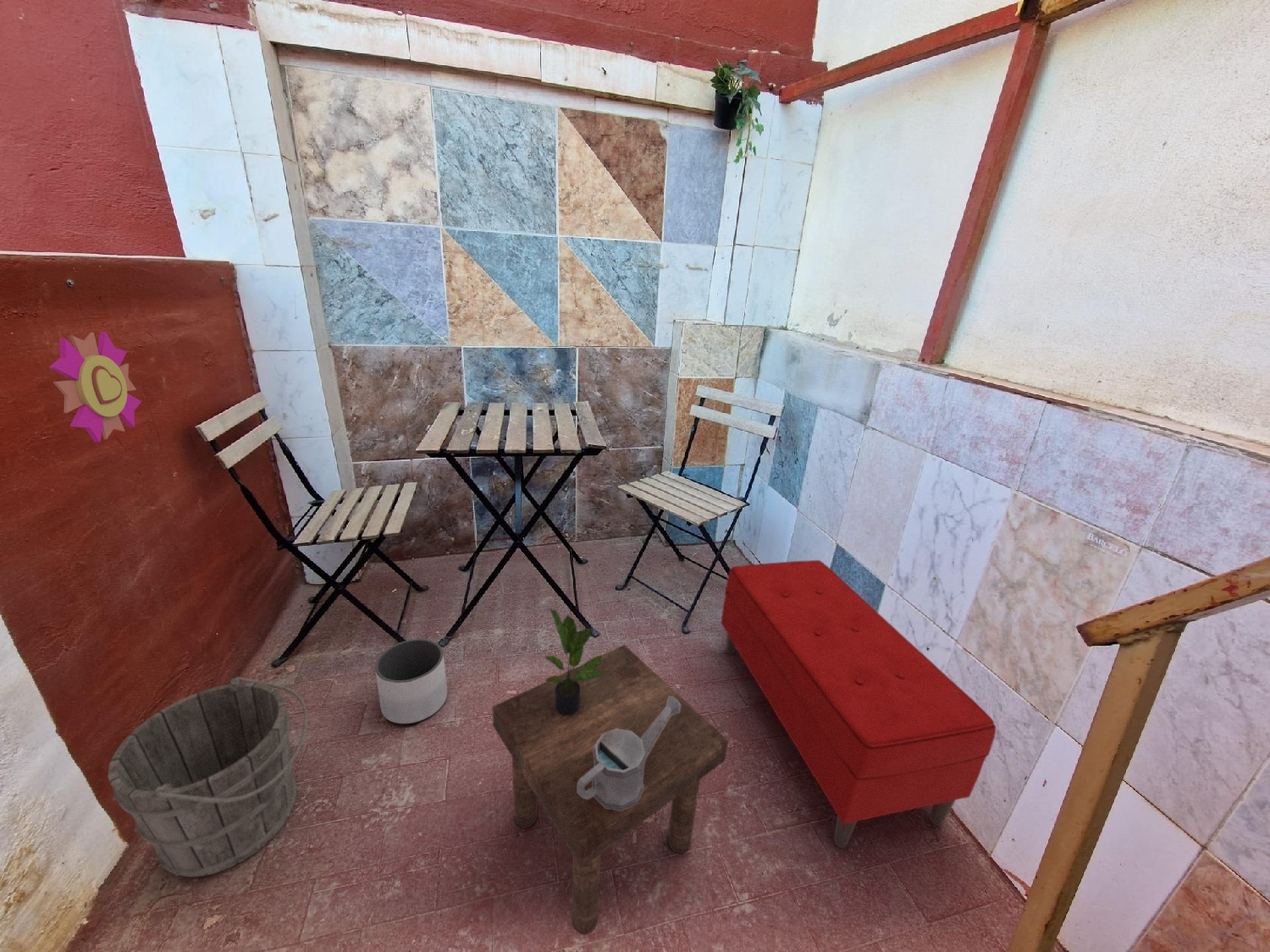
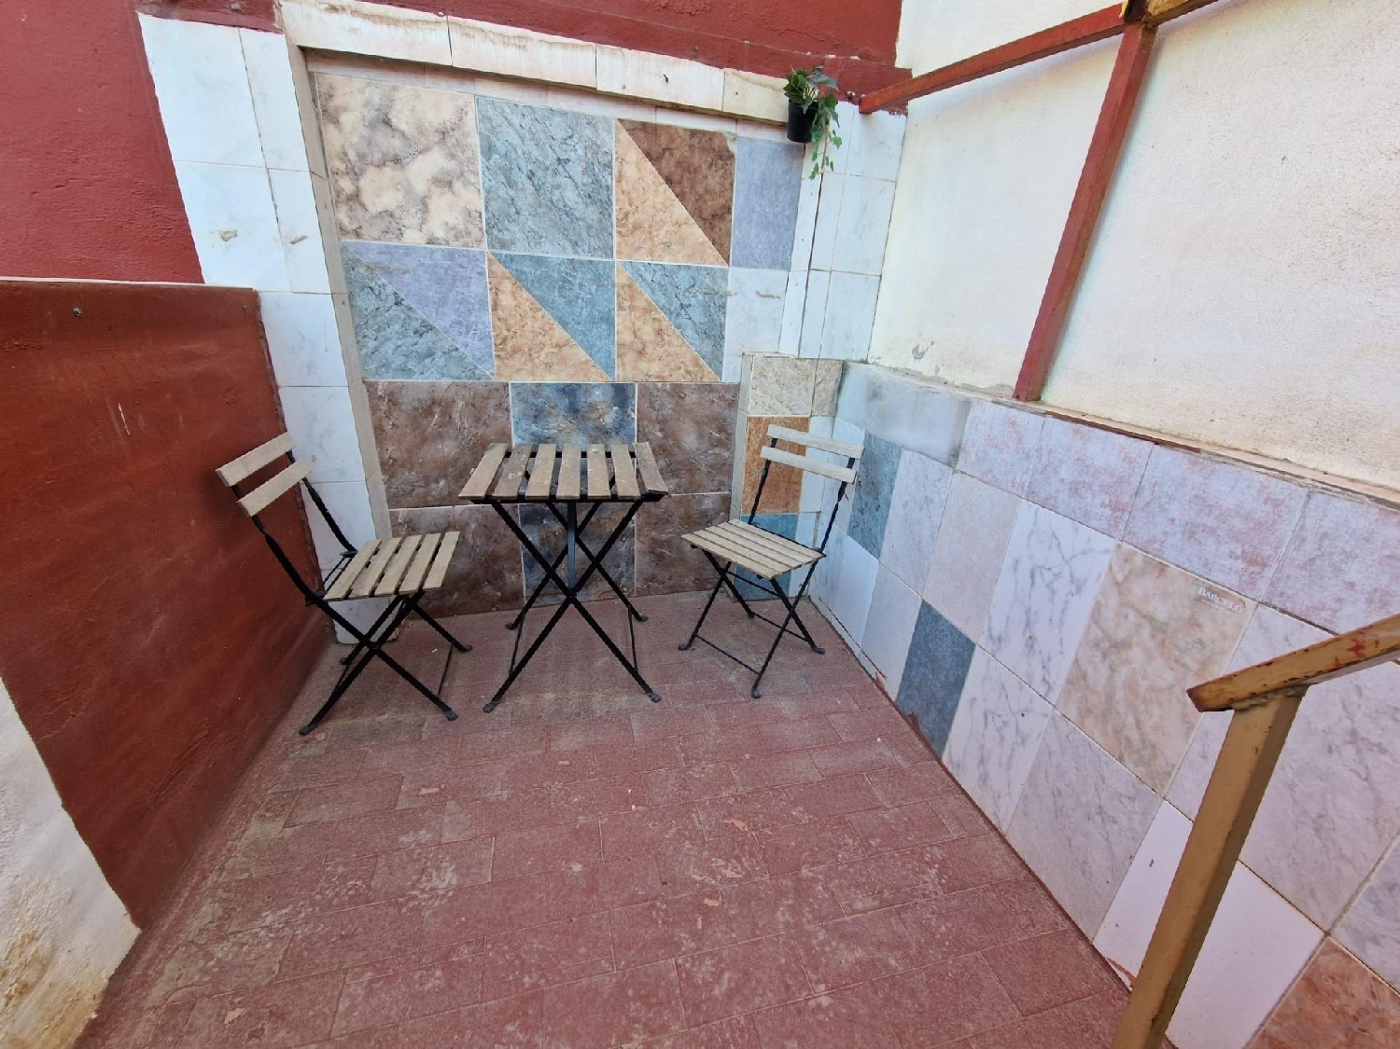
- stool (592, 779)
- watering can (630, 754)
- planter (412, 680)
- bucket (224, 774)
- wall ornament (102, 386)
- bench (826, 677)
- potted plant (576, 663)
